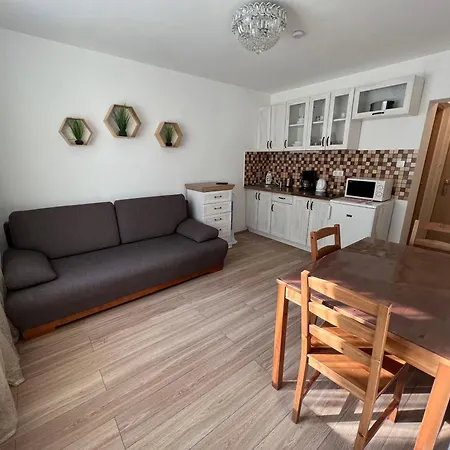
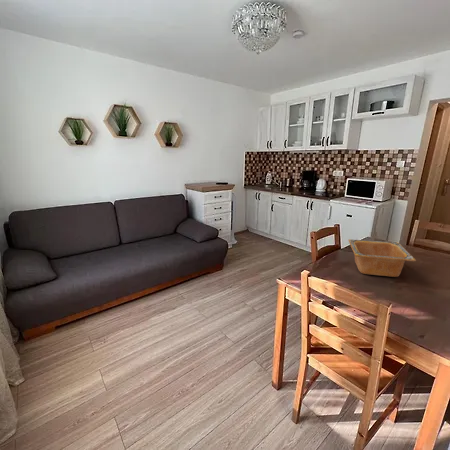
+ serving bowl (376, 258)
